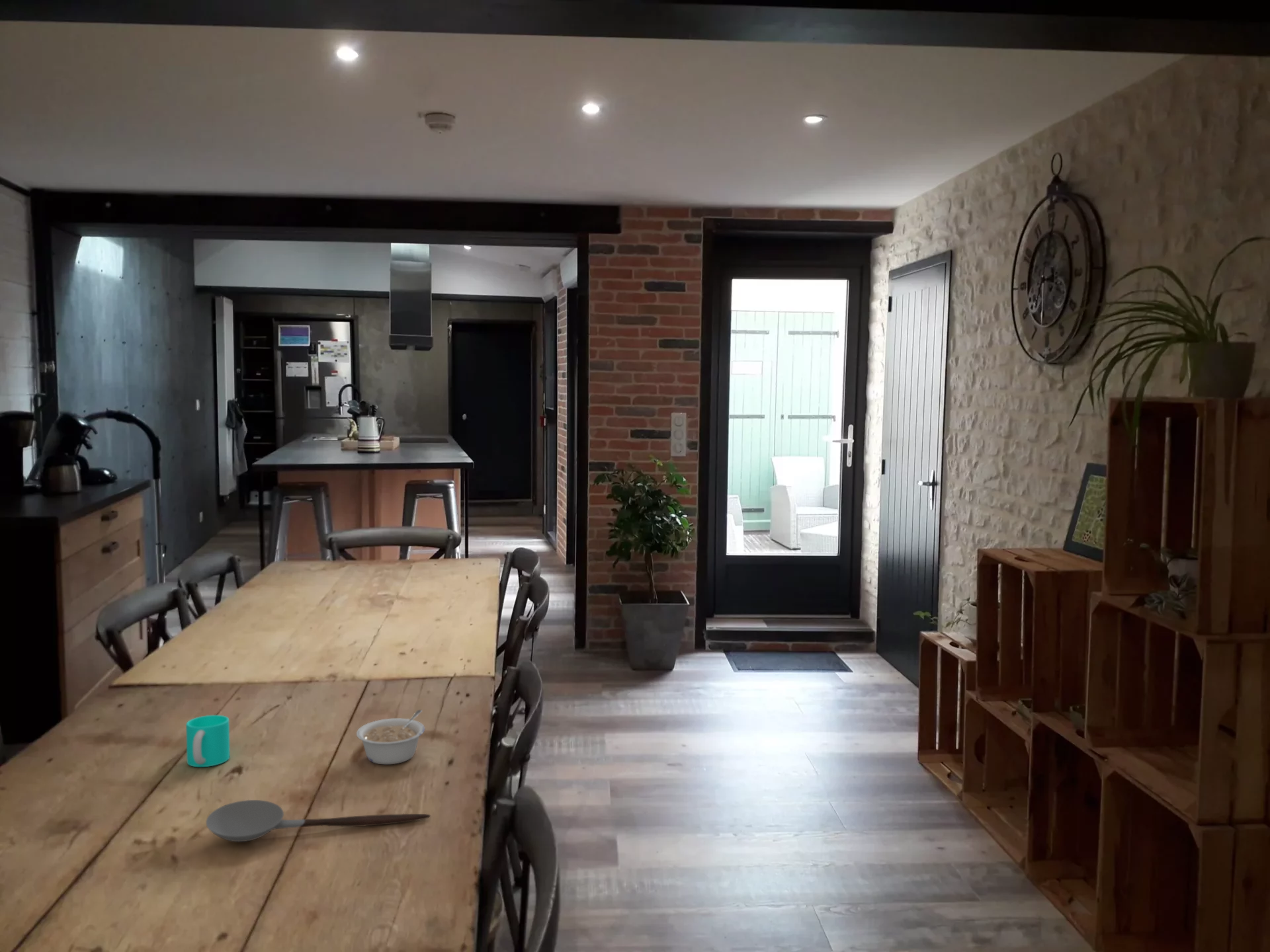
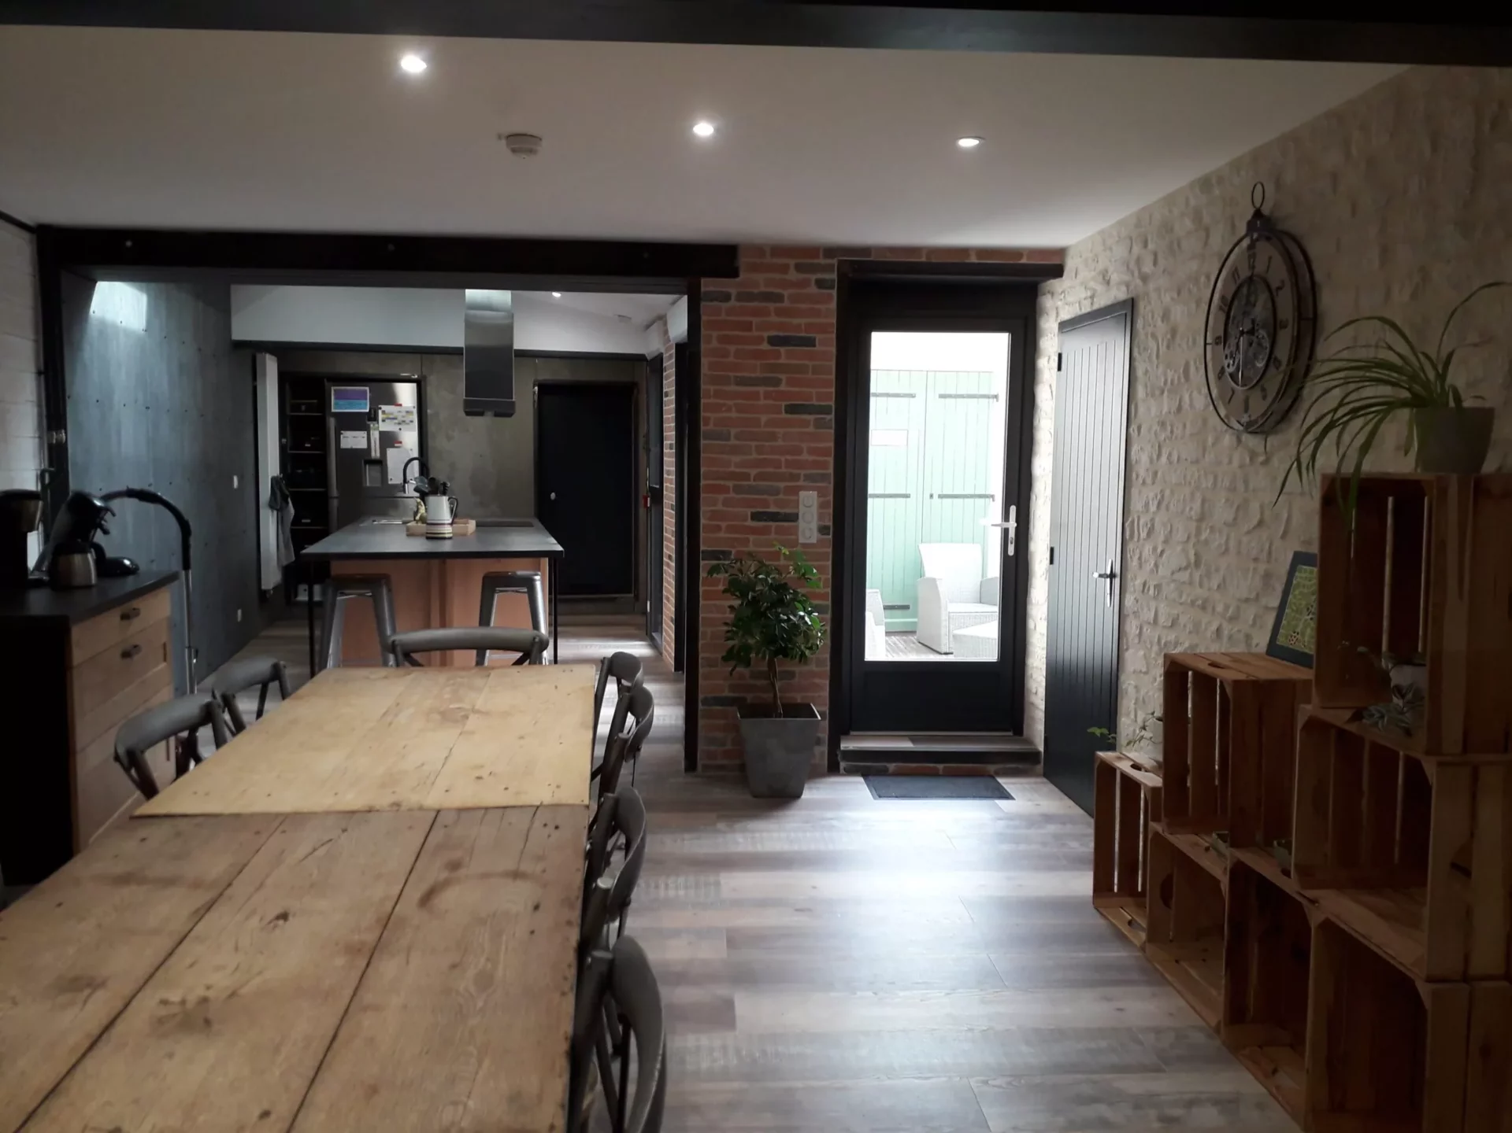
- legume (391, 739)
- cup (205, 743)
- spoon (321, 818)
